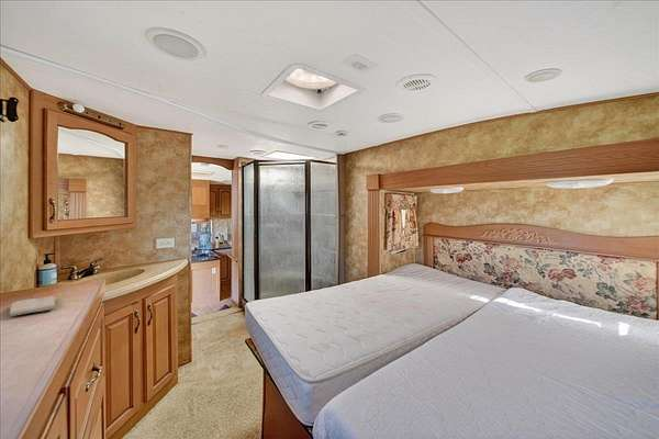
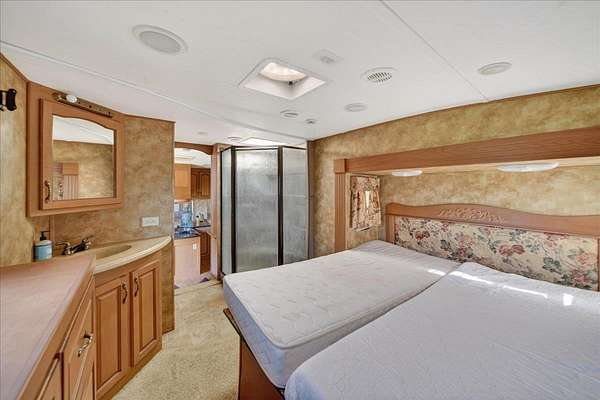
- washcloth (34, 304)
